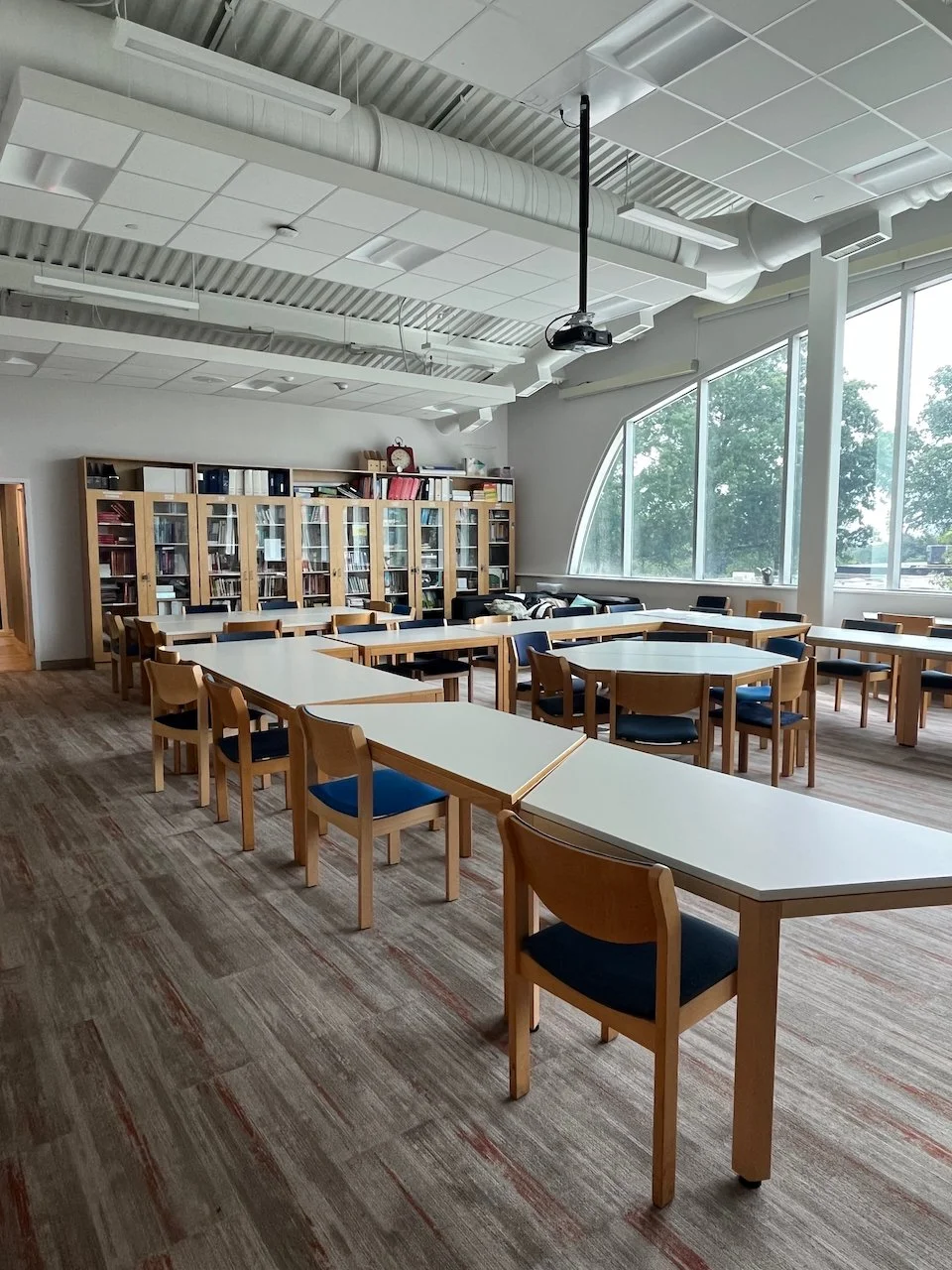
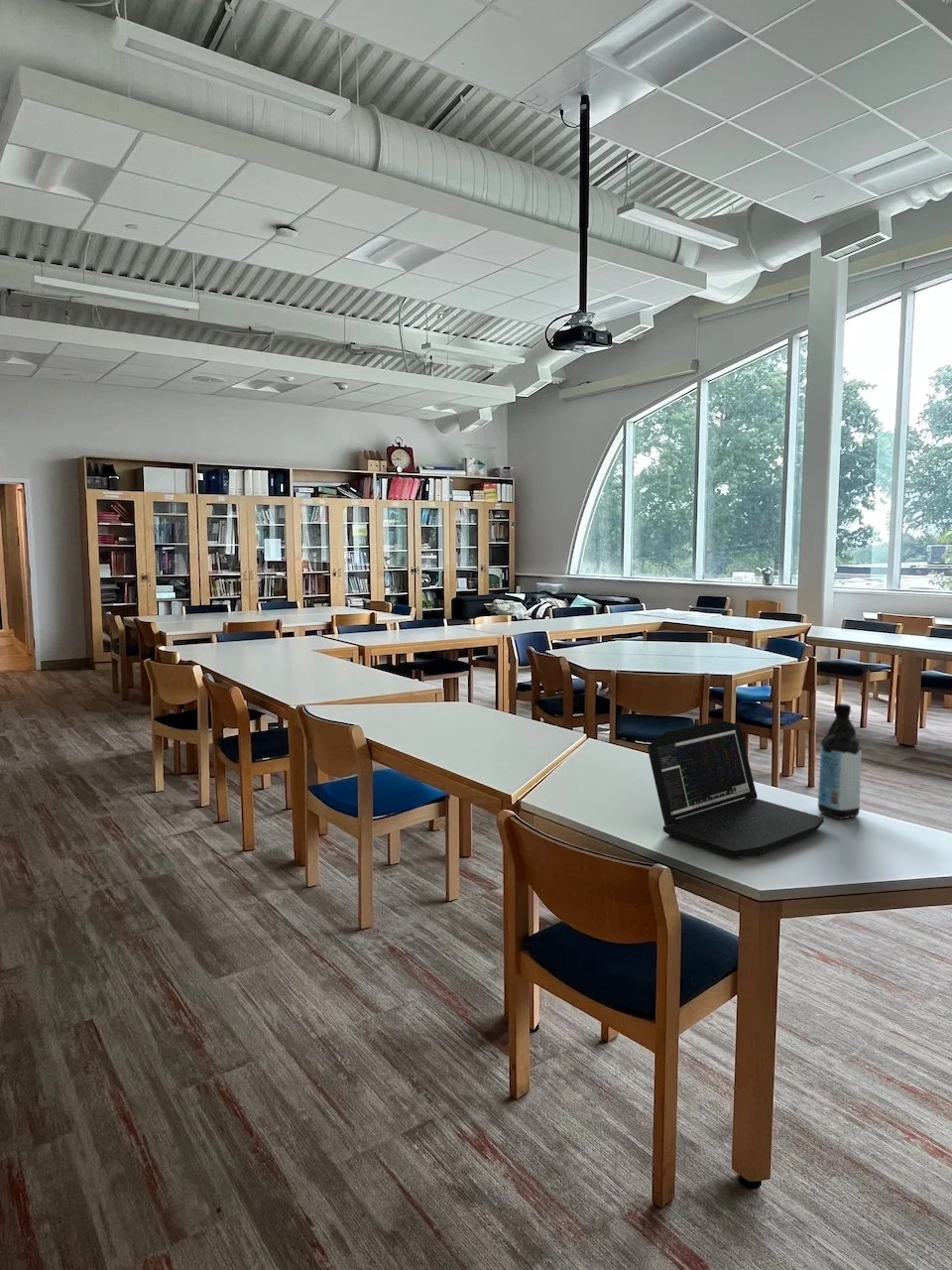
+ laptop (738, 782)
+ water bottle (840, 759)
